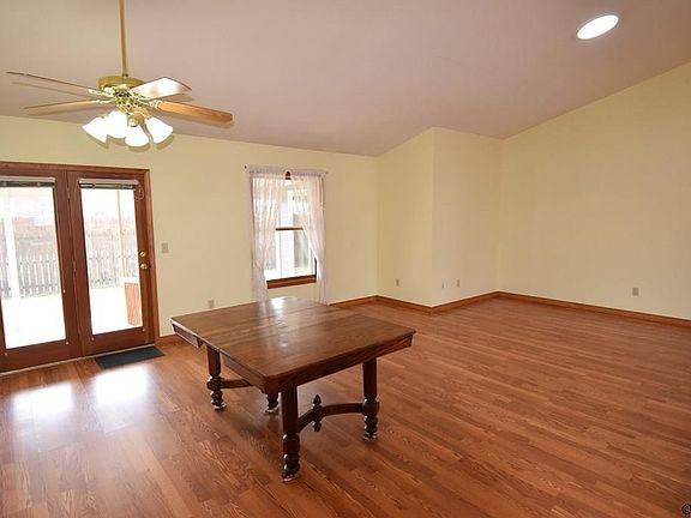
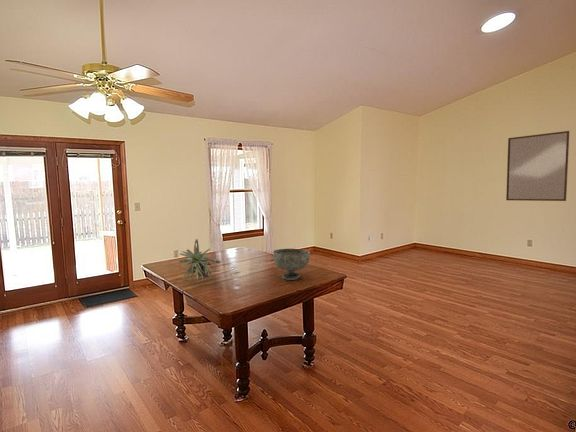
+ decorative bowl (291, 264)
+ plant (195, 259)
+ home mirror (535, 167)
